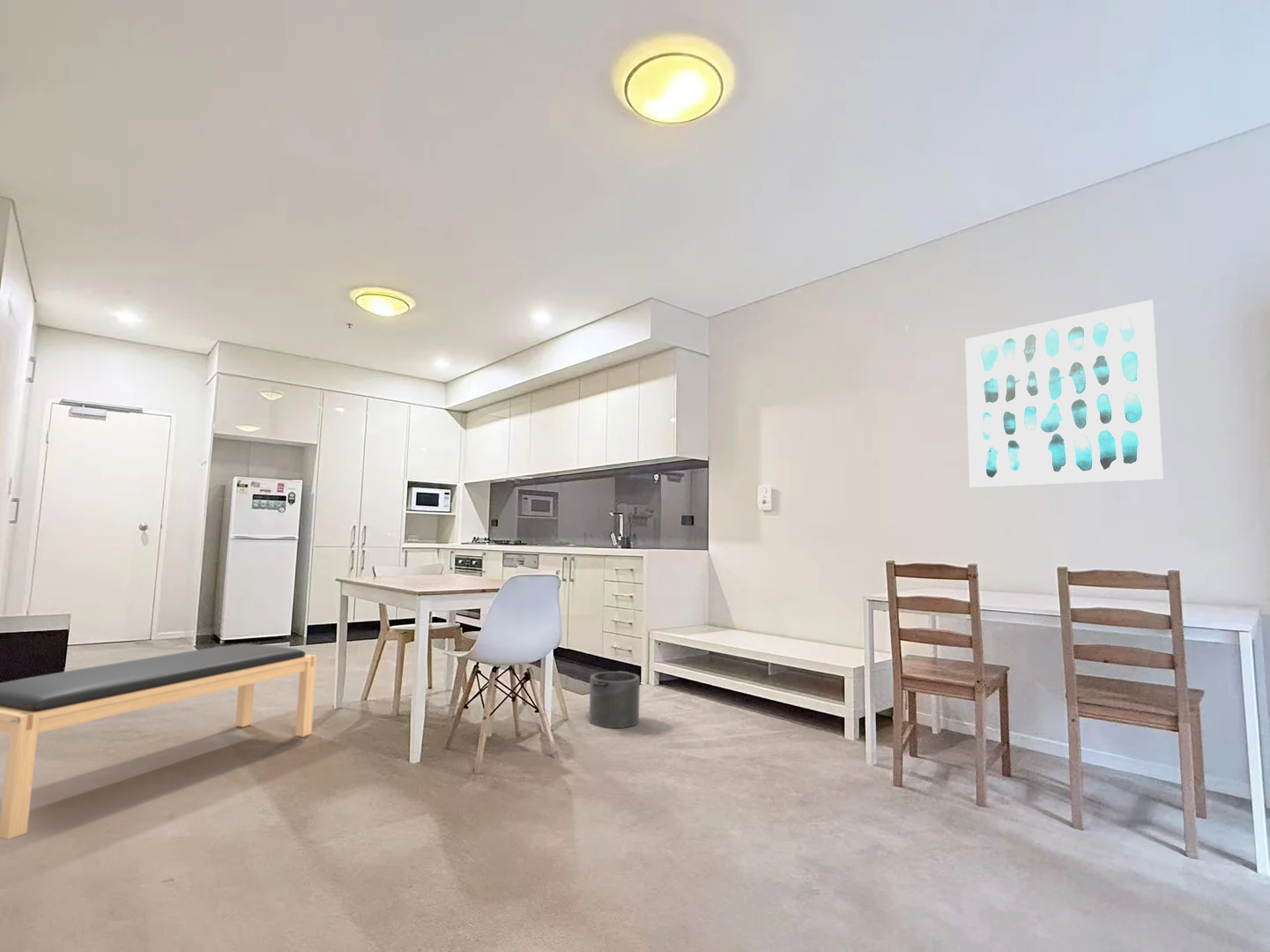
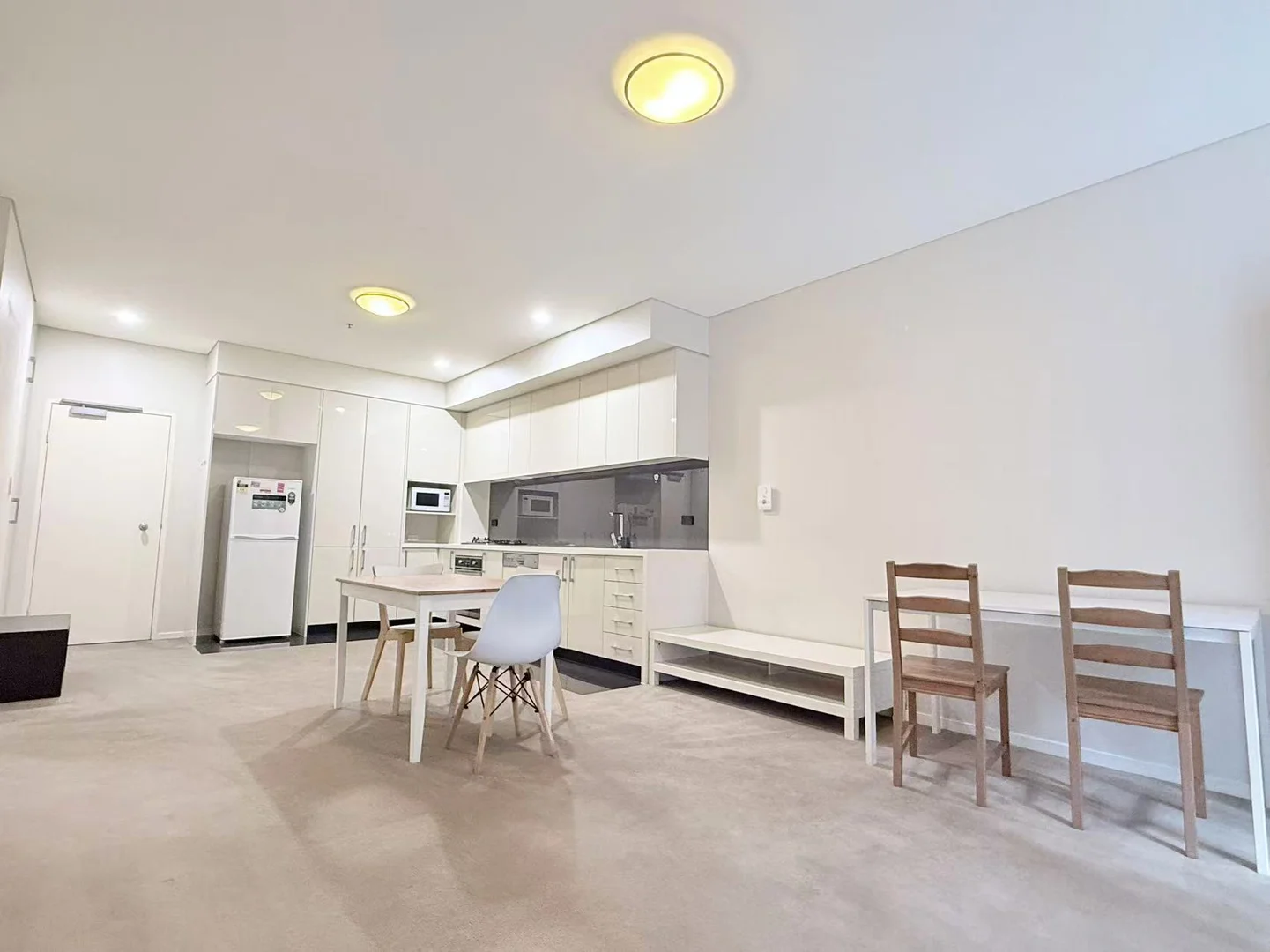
- bench (155, 705)
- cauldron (614, 698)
- wall art (1053, 401)
